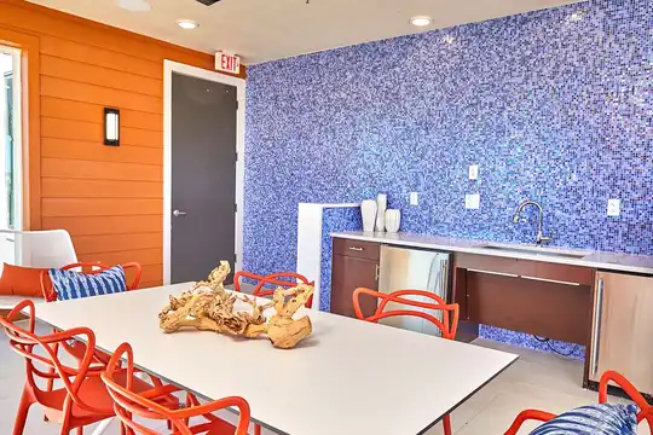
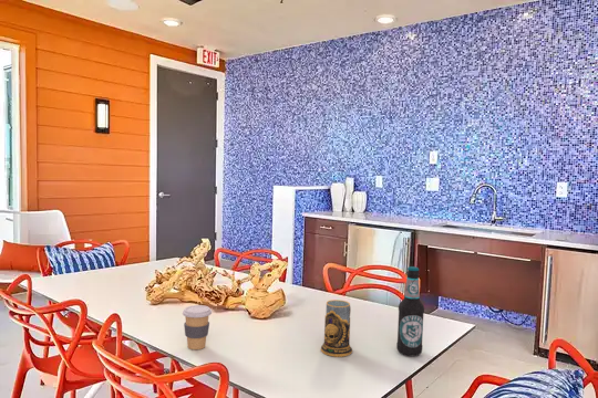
+ mug (339, 325)
+ coffee cup (196, 327)
+ bottle (411, 310)
